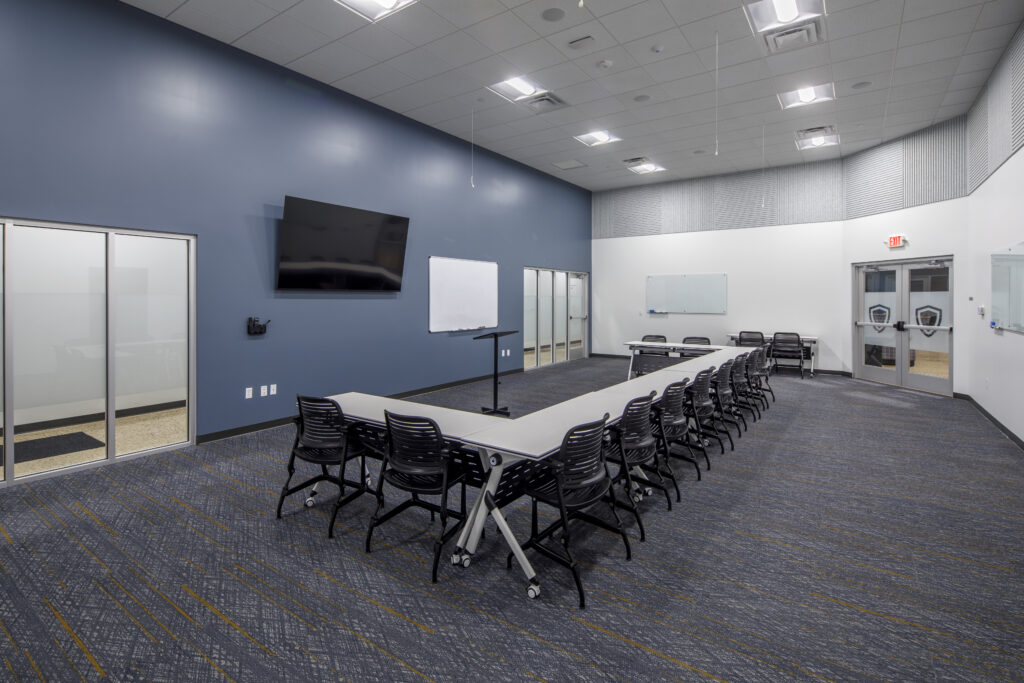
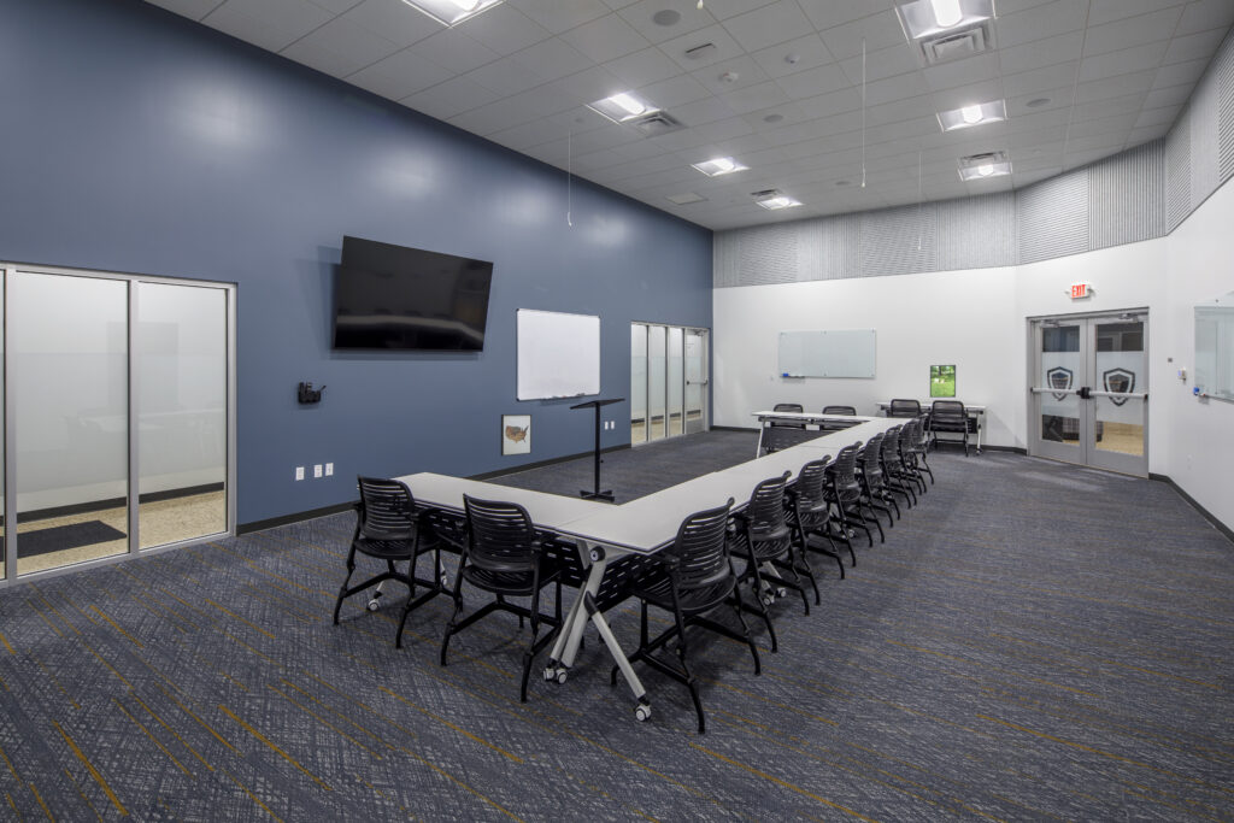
+ wall art (516, 434)
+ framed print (942, 381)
